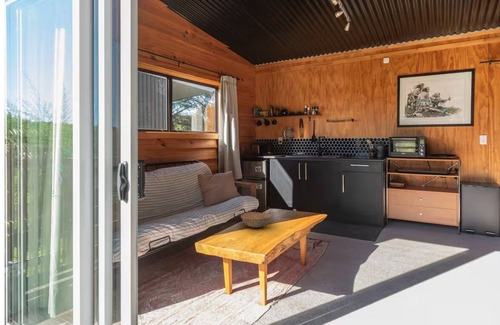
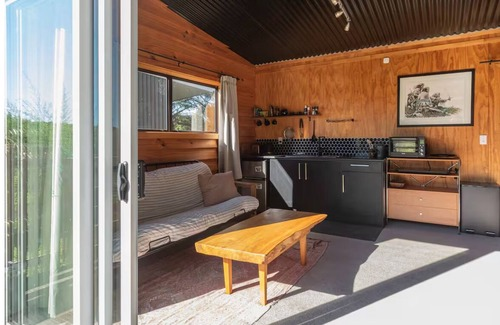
- bowl (256, 220)
